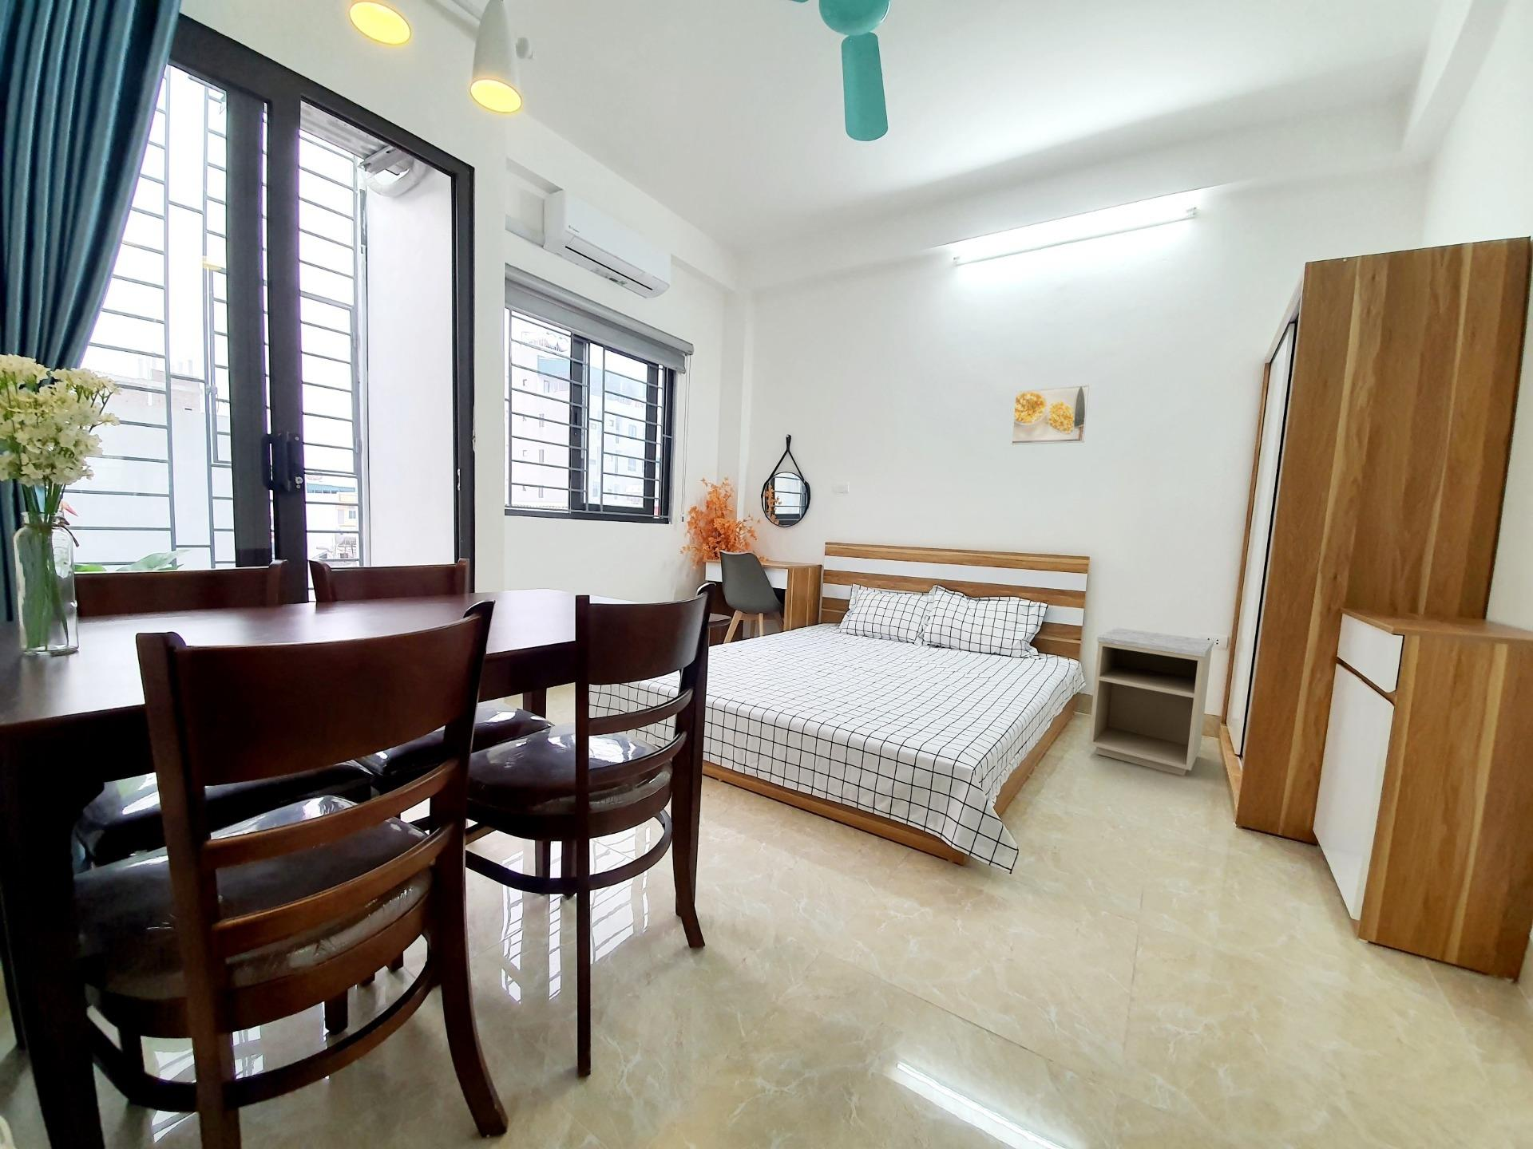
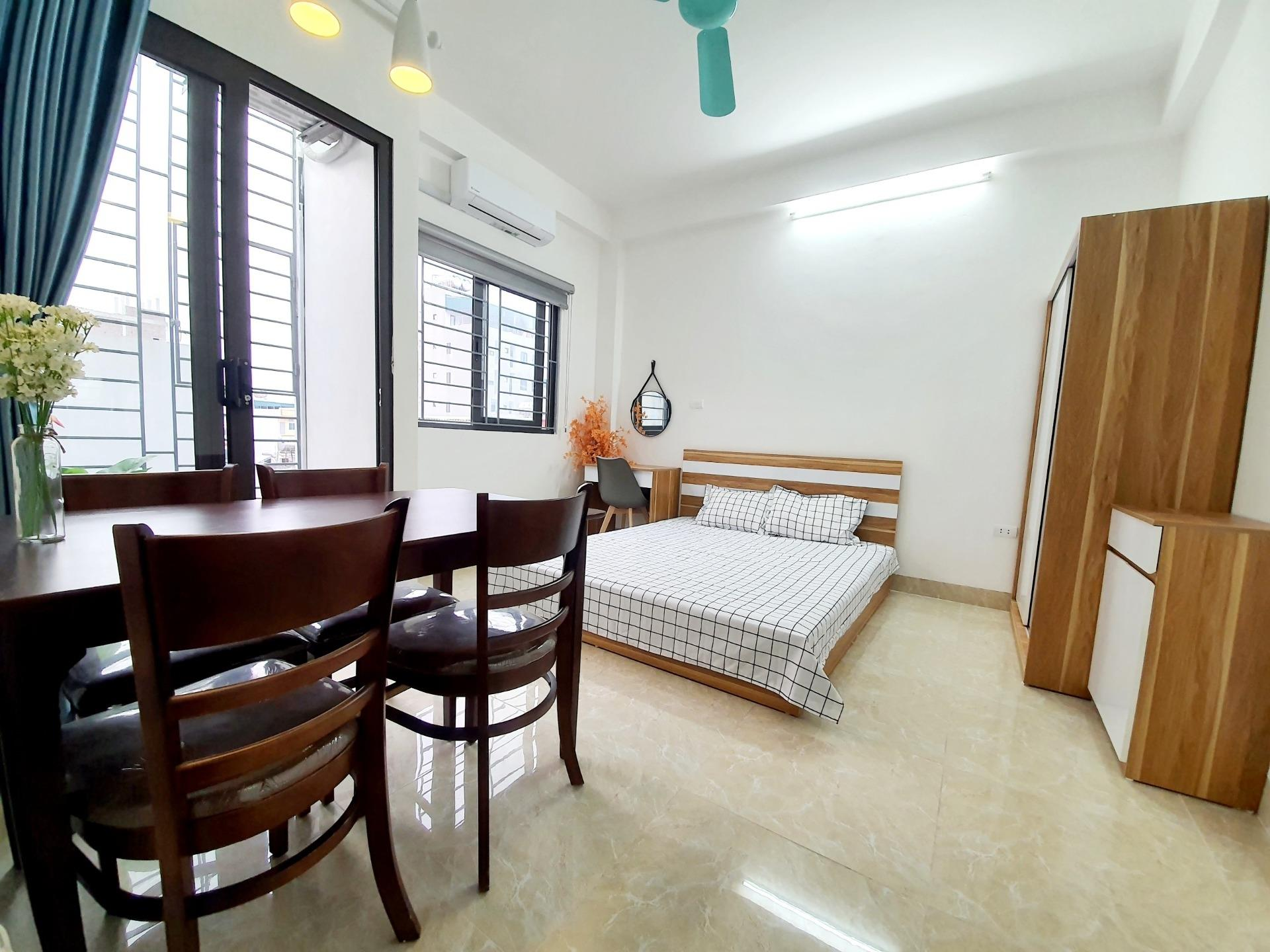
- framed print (1048, 415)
- nightstand (1149, 698)
